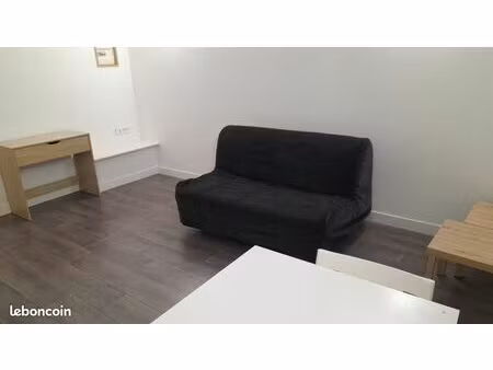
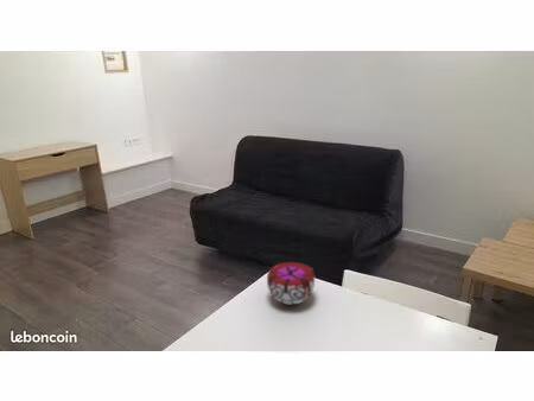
+ decorative bowl (291, 286)
